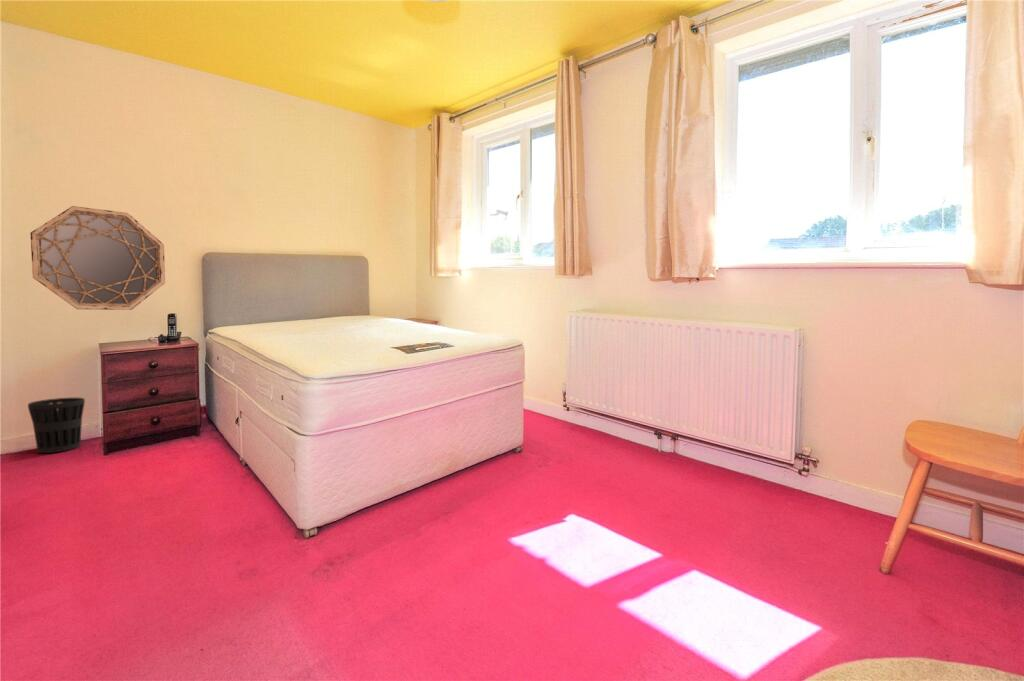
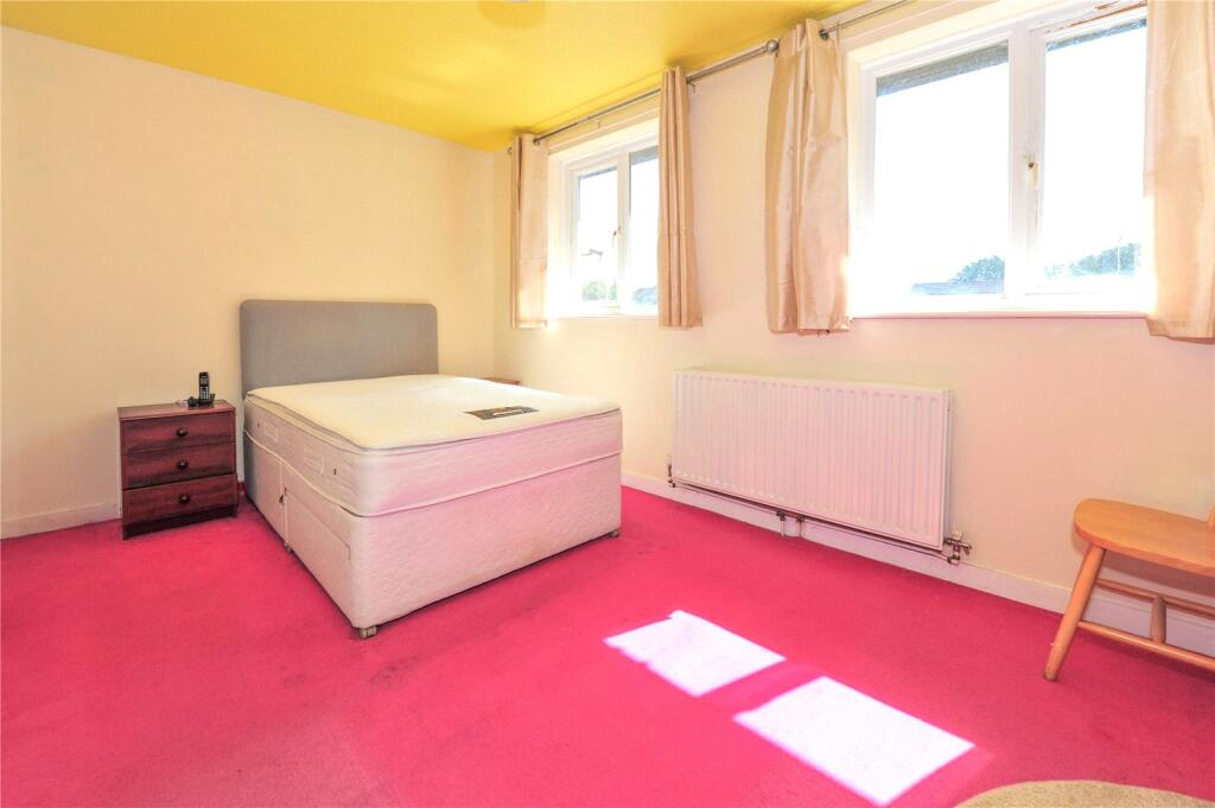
- wastebasket (58, 424)
- home mirror (102, 259)
